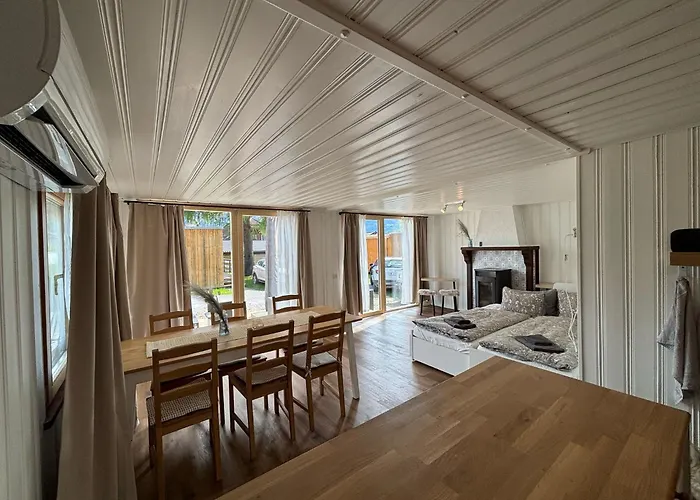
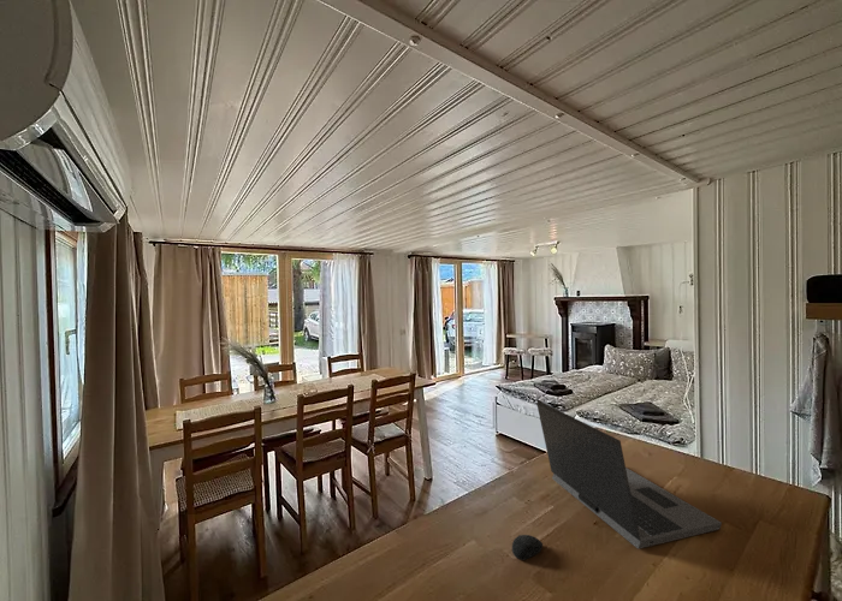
+ computer mouse (527, 543)
+ laptop (617, 456)
